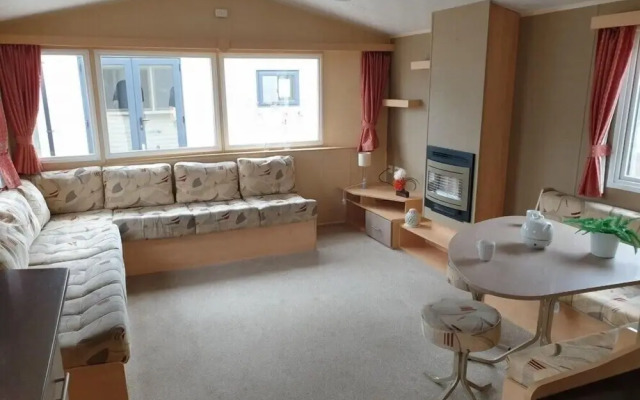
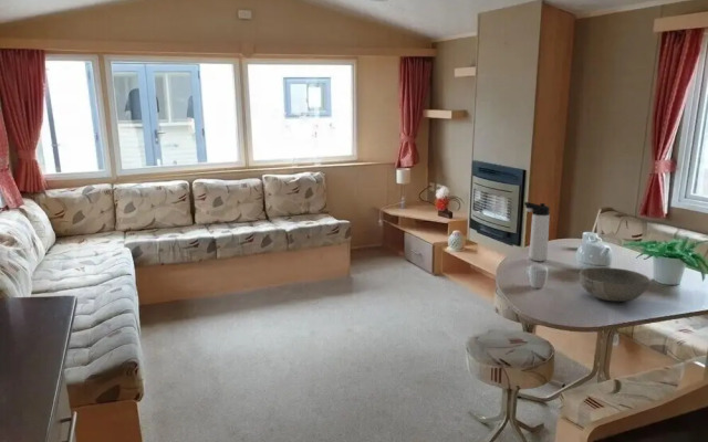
+ bowl (612, 286)
+ thermos bottle (535, 231)
